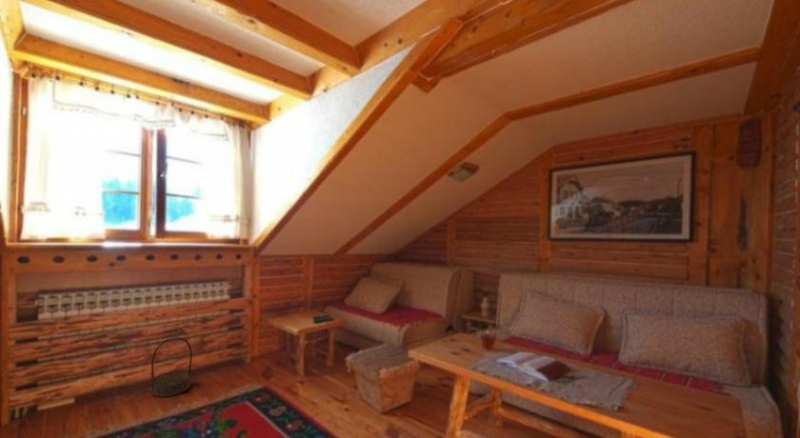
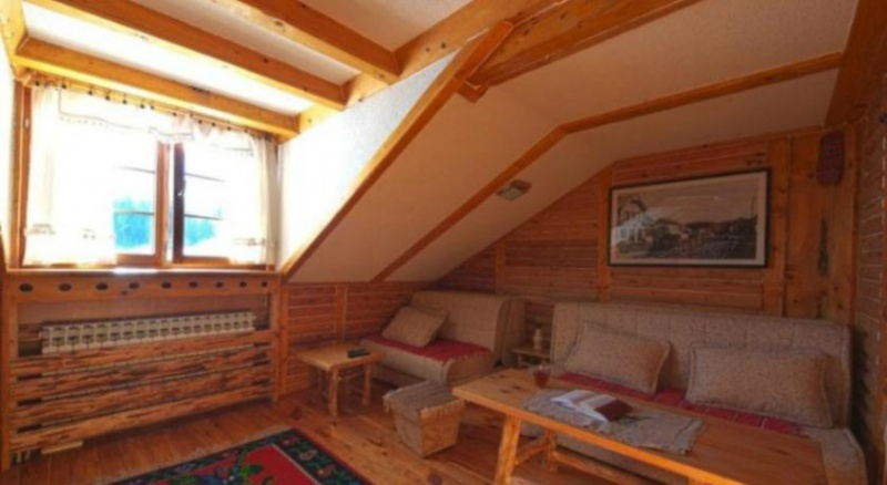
- basket (172, 371)
